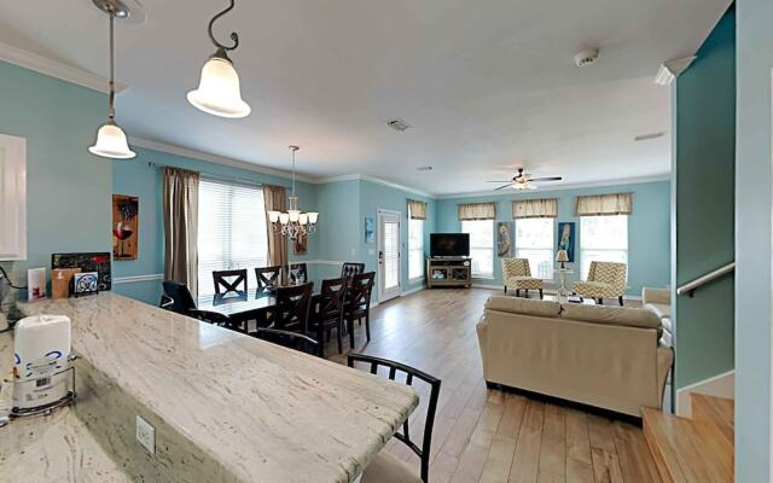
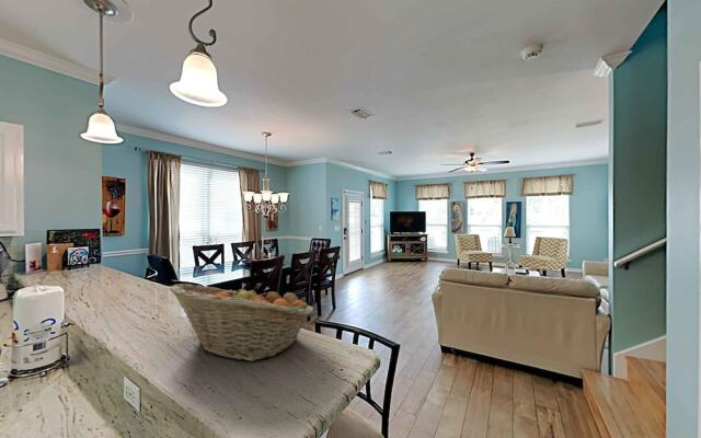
+ fruit basket (243, 310)
